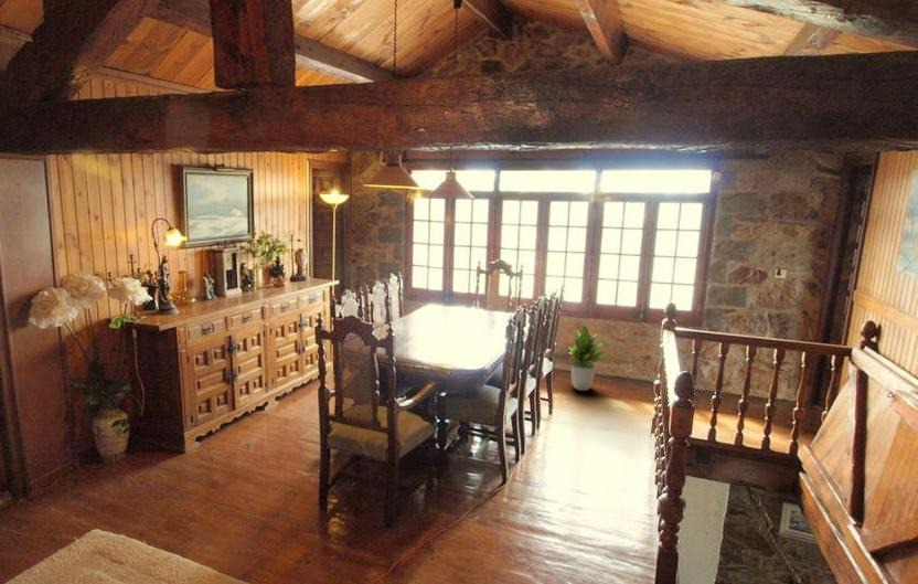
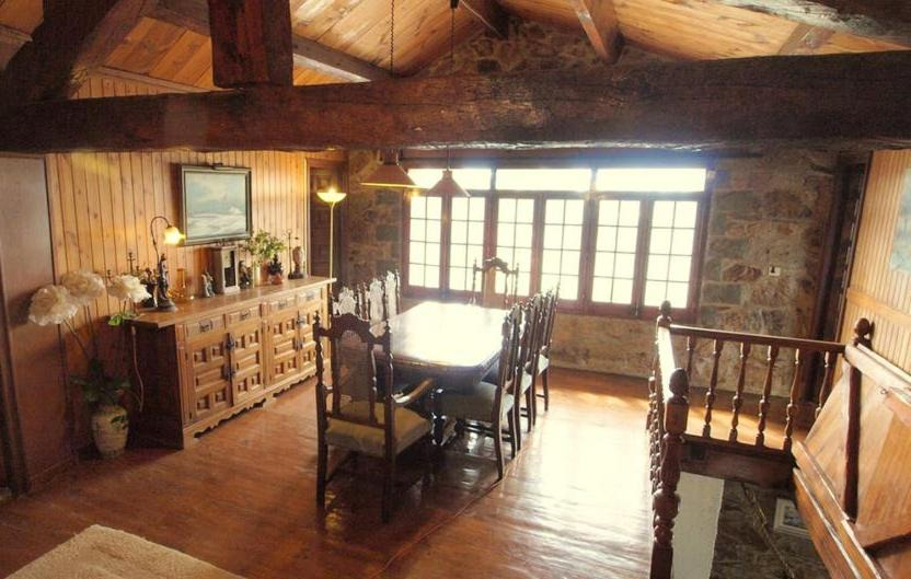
- potted plant (584, 358)
